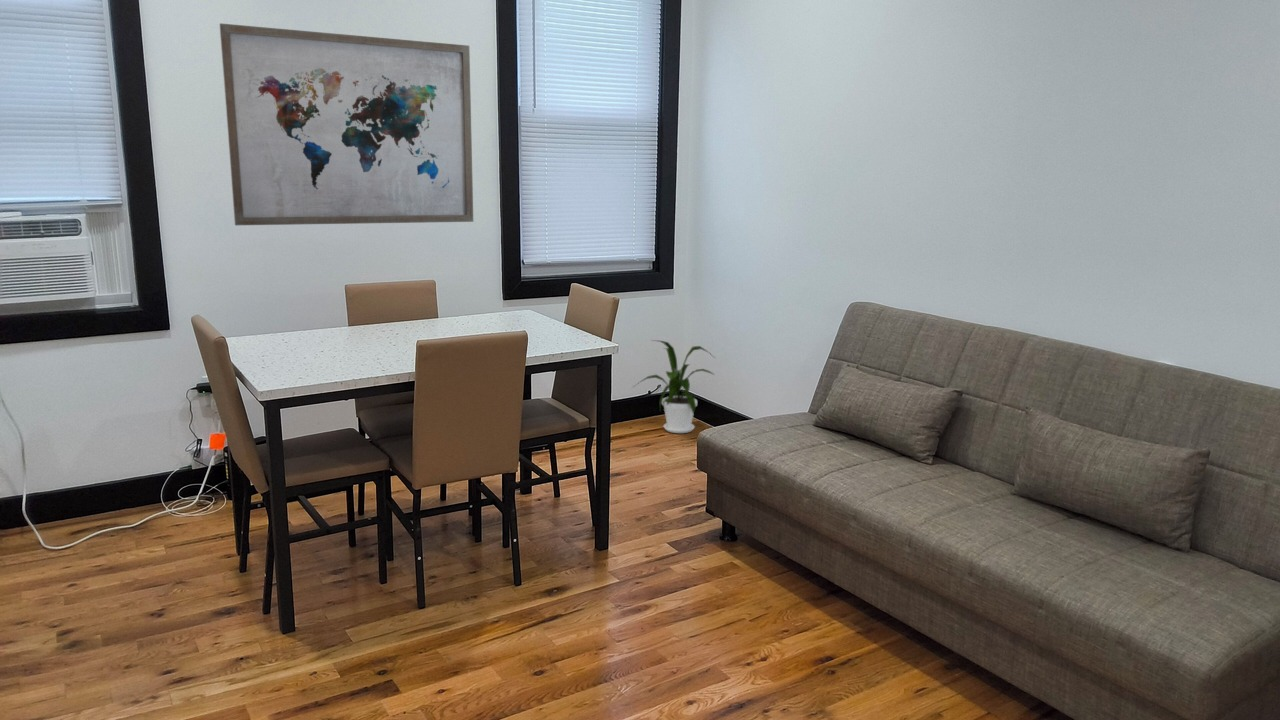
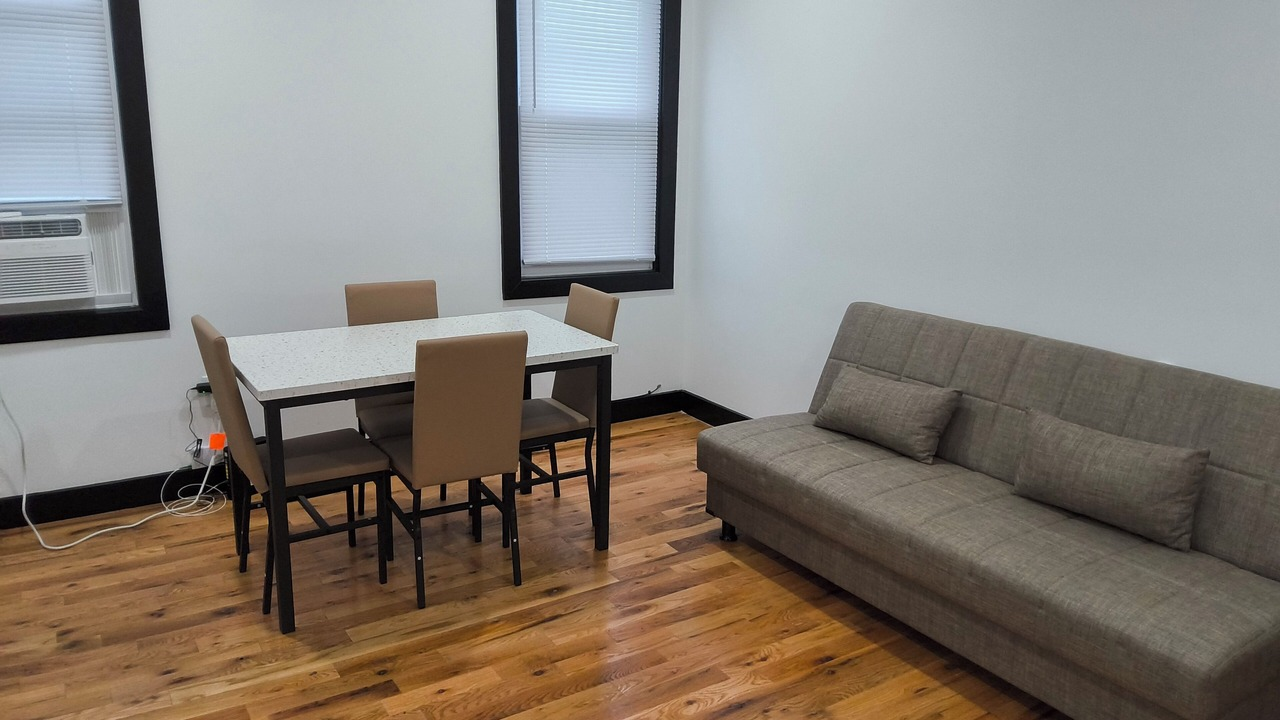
- house plant (678, 384)
- wall art (357, 131)
